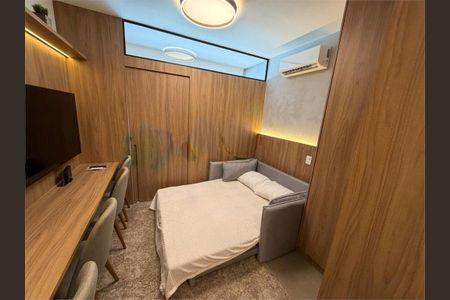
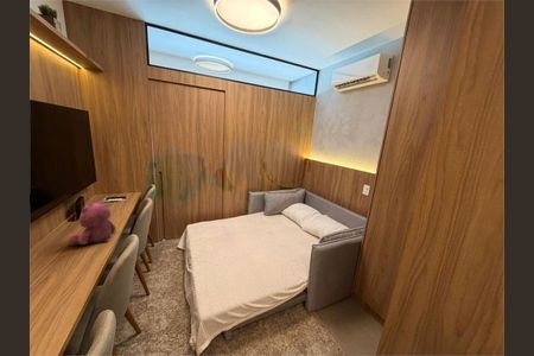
+ teddy bear (94, 221)
